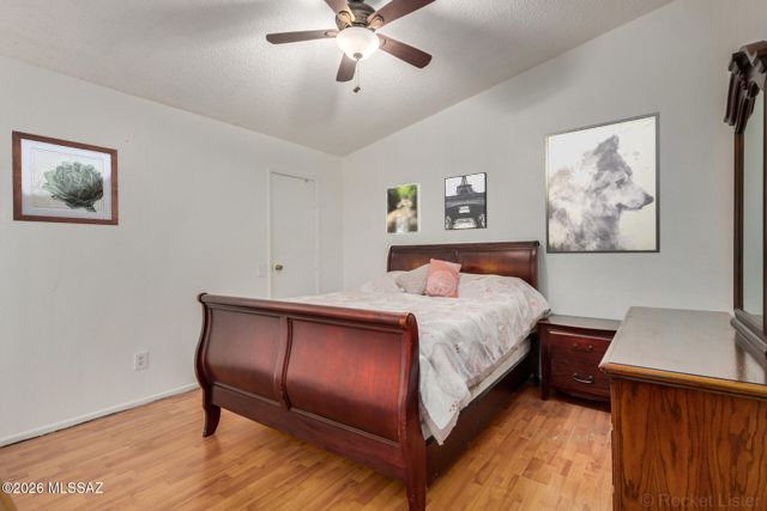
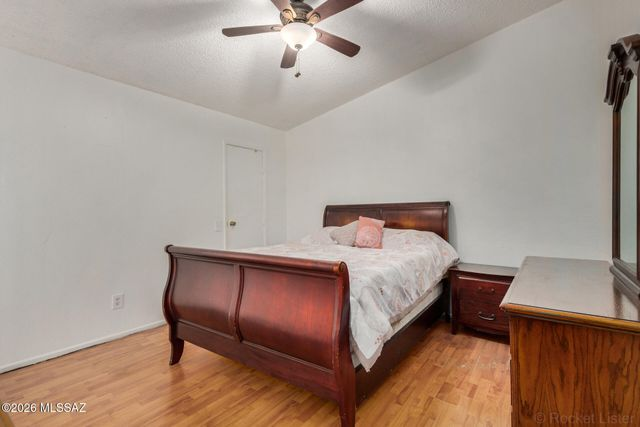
- wall art (70, 182)
- wall art (465, 202)
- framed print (403, 209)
- wall art (598, 189)
